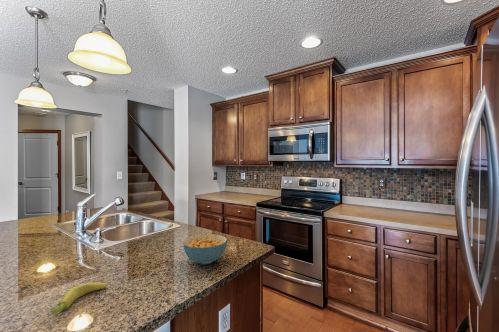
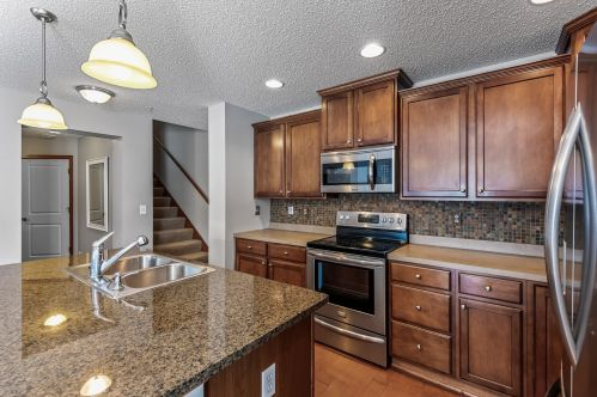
- banana (78, 294)
- cereal bowl (205, 251)
